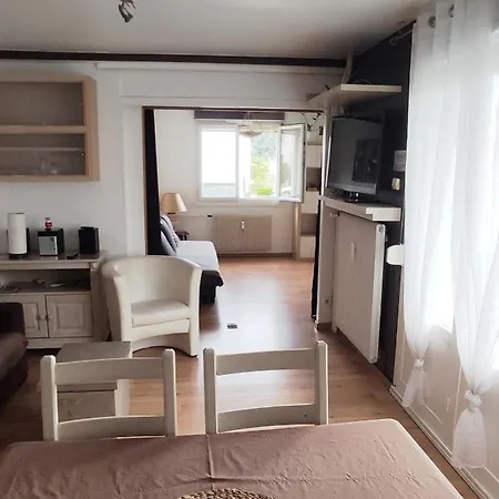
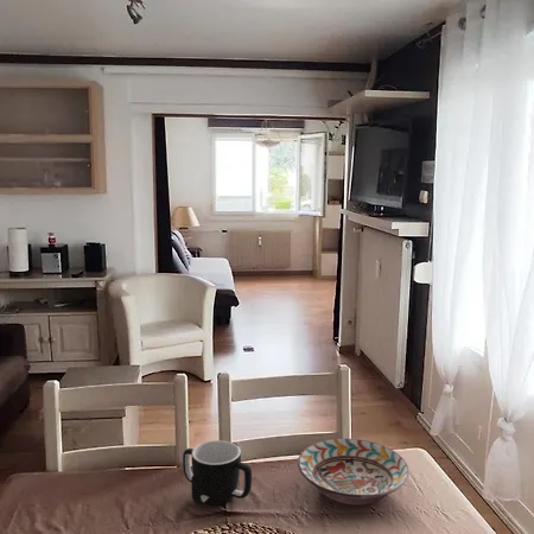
+ decorative bowl (351, 476)
+ mug (216, 473)
